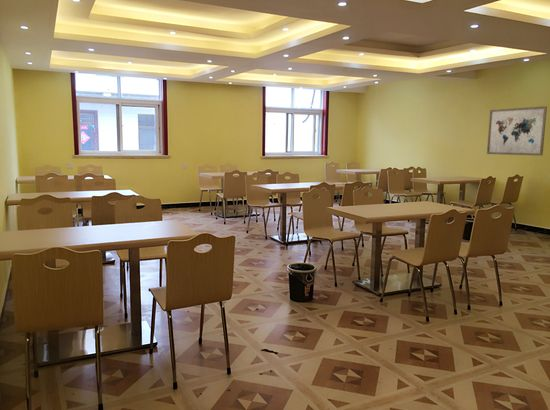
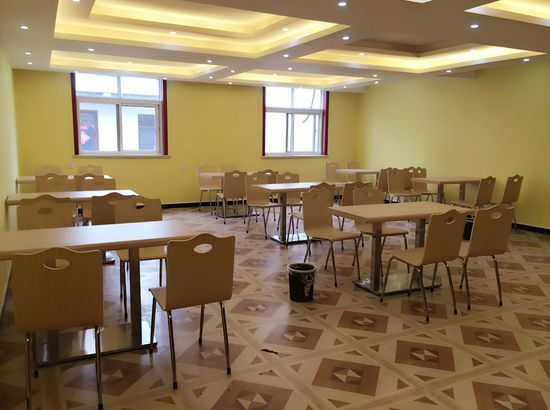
- wall art (515, 131)
